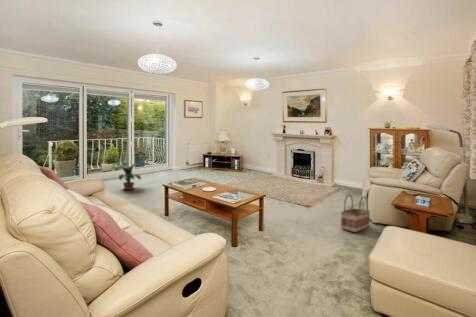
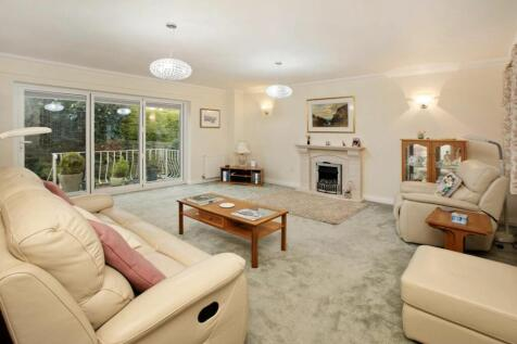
- basket (355, 211)
- potted plant (128, 175)
